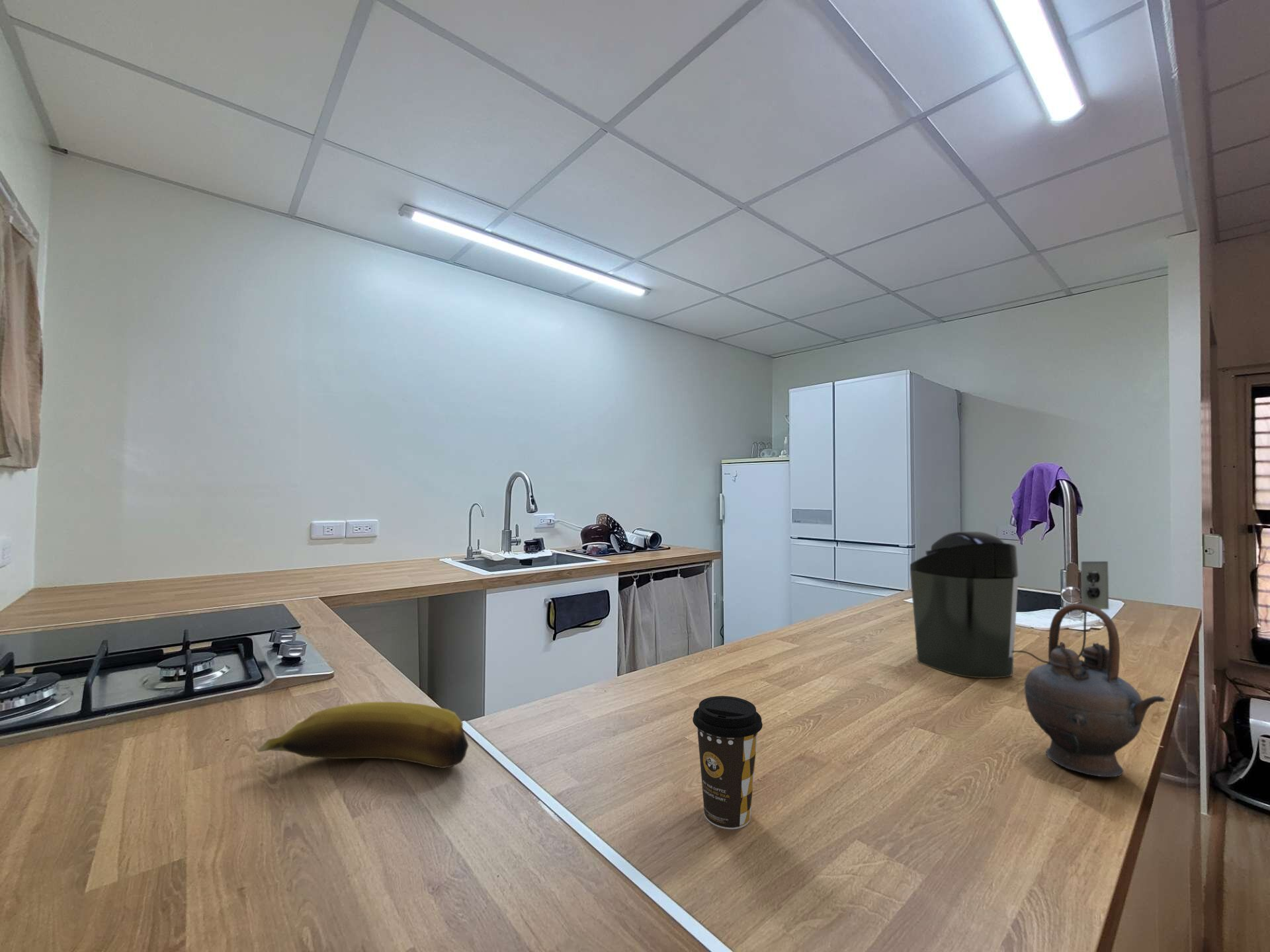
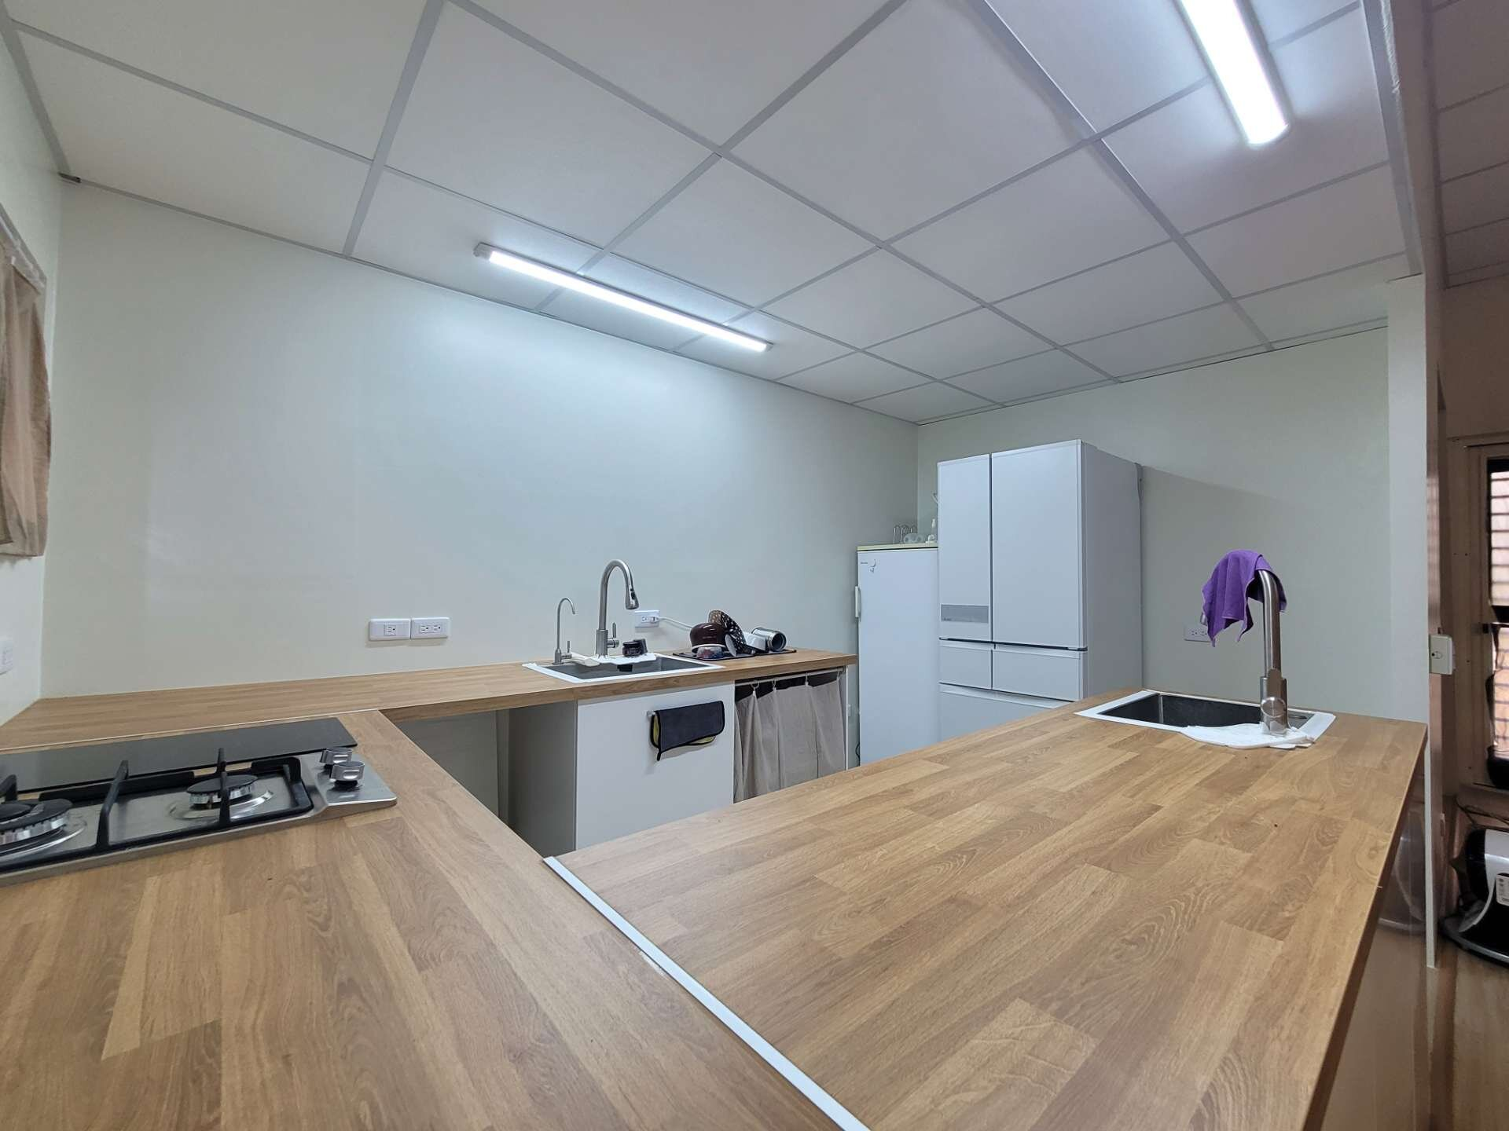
- coffee cup (727, 760)
- coffee maker (991, 598)
- teapot (1092, 688)
- banana (367, 744)
